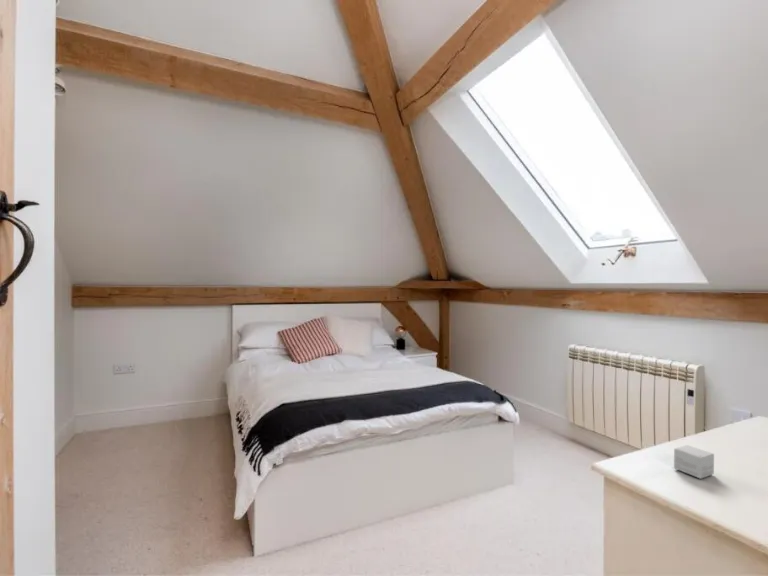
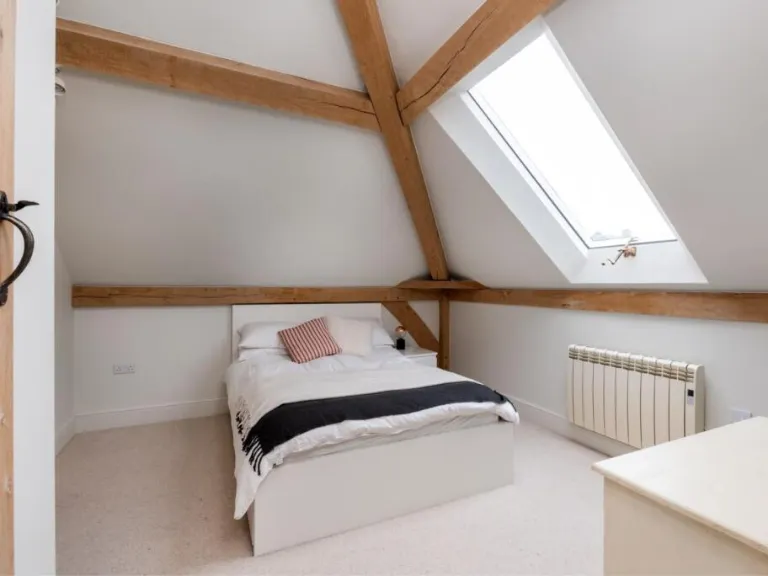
- small box (693, 461)
